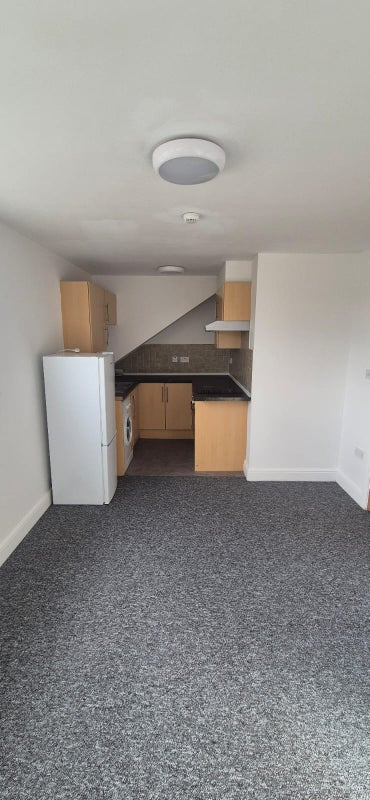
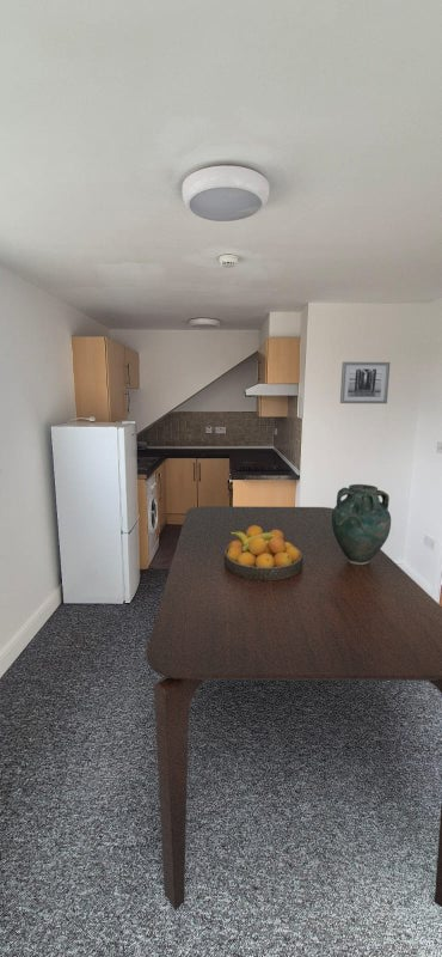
+ dining table (277, 634)
+ fruit bowl (263, 547)
+ vase (360, 523)
+ wall art (364, 383)
